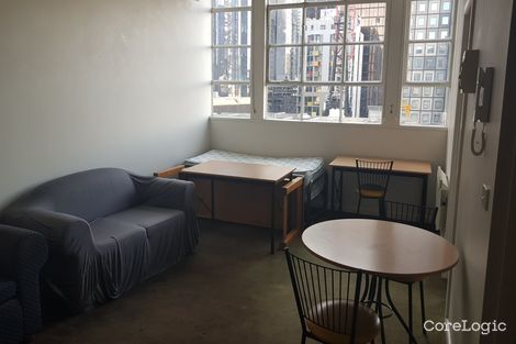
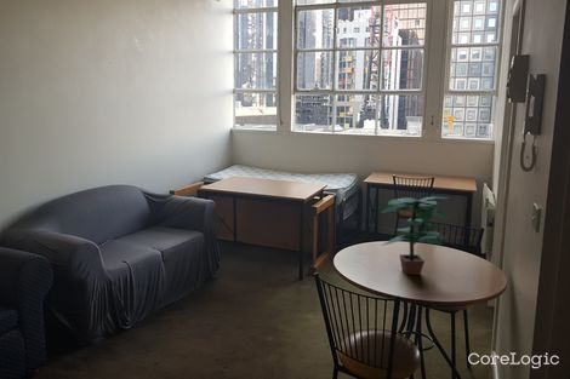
+ potted plant (414, 235)
